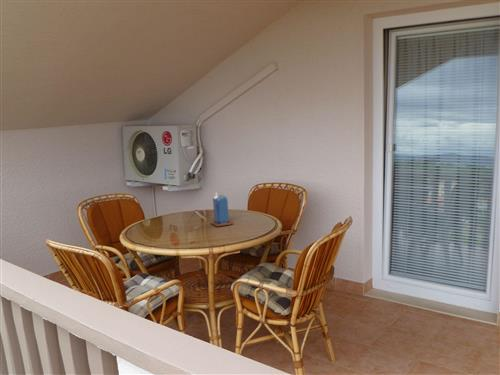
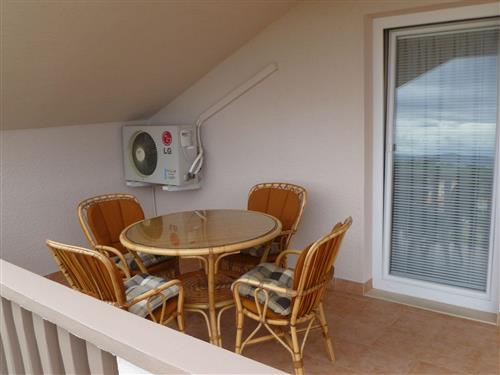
- candle (220, 208)
